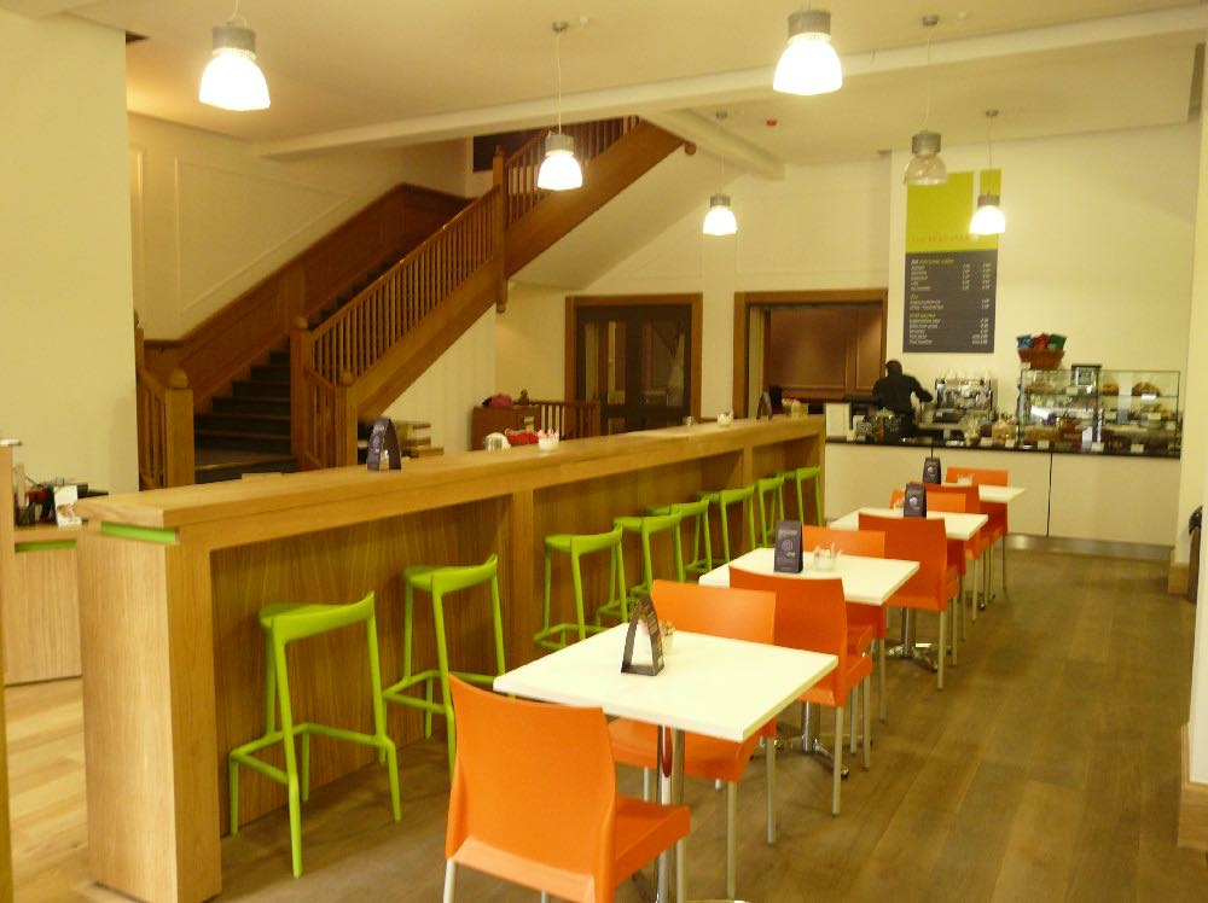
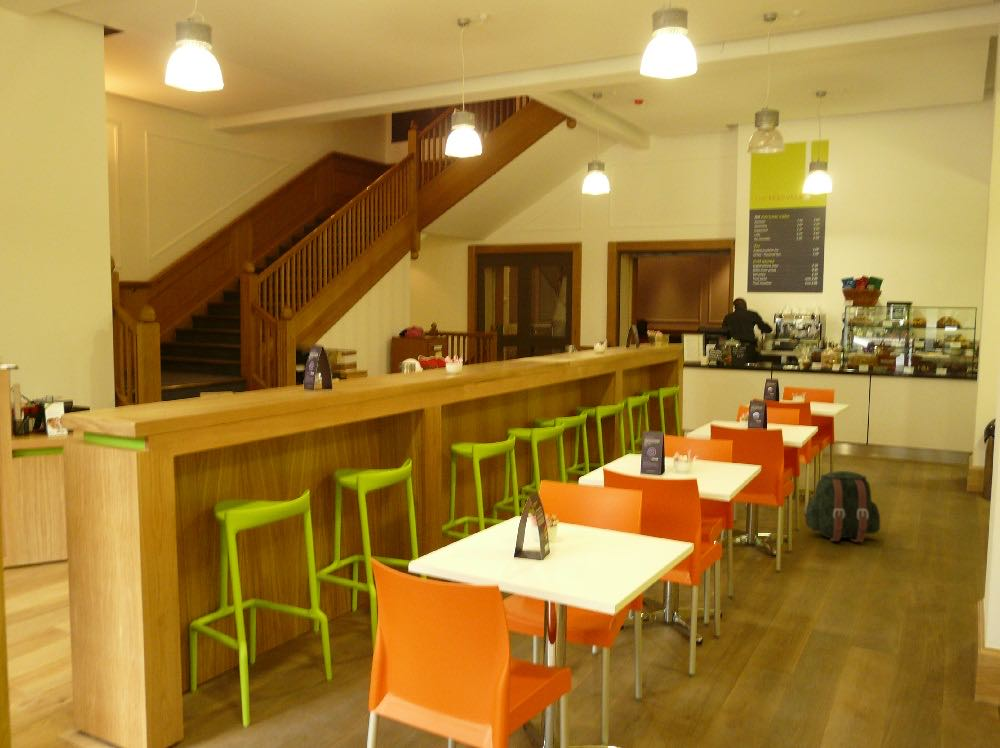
+ backpack (842, 505)
